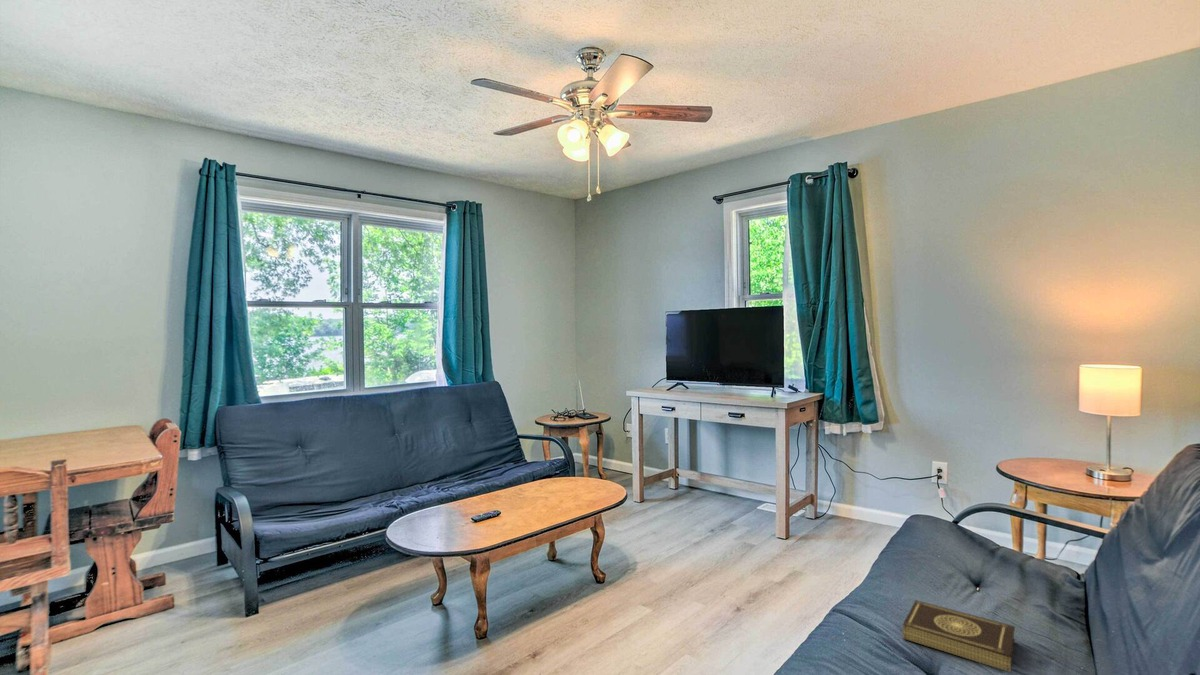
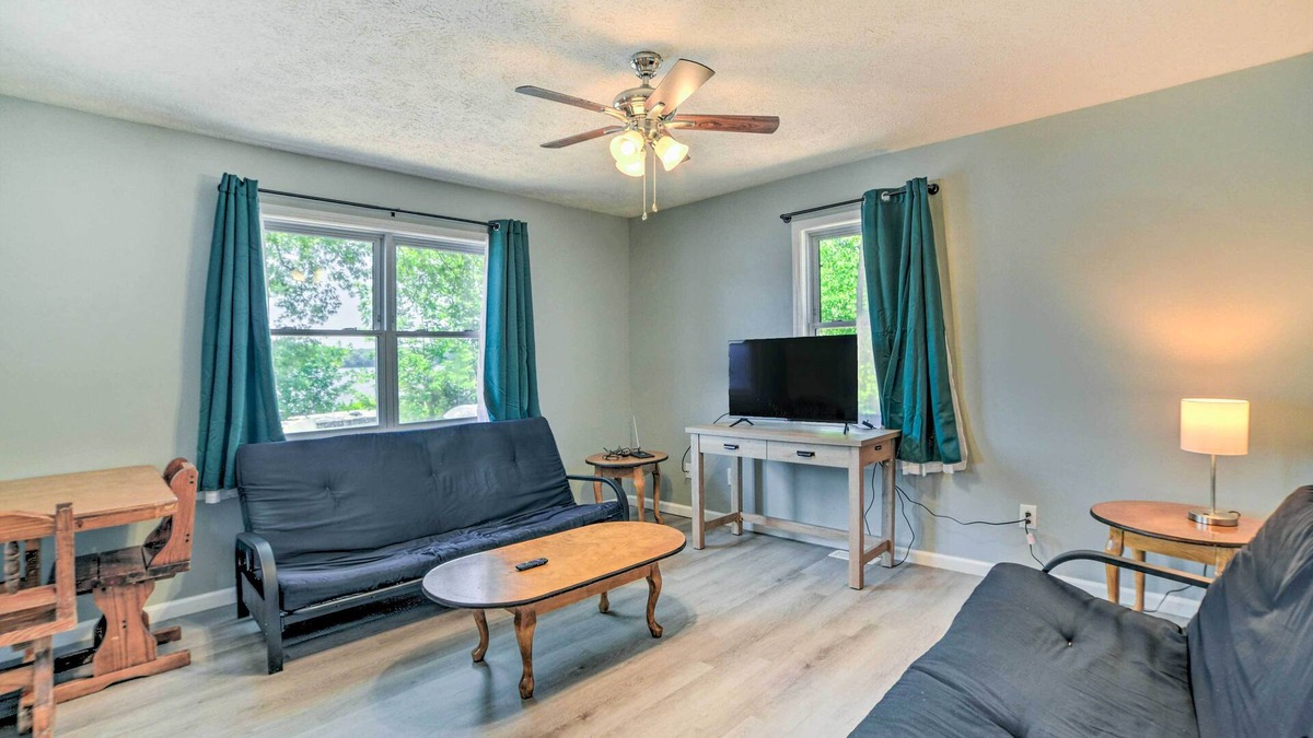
- book (958, 632)
